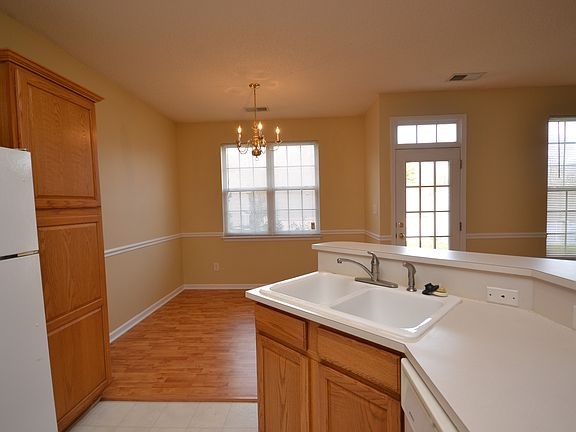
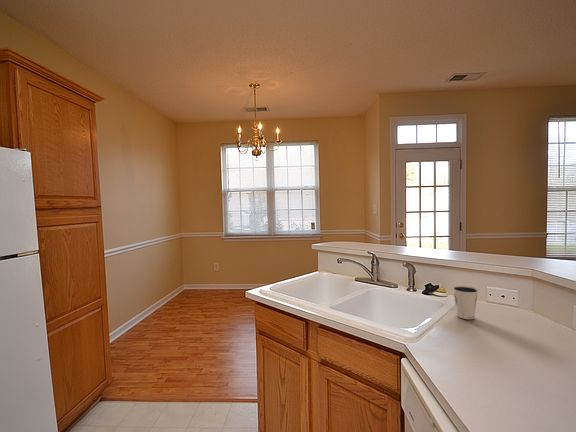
+ dixie cup (465, 302)
